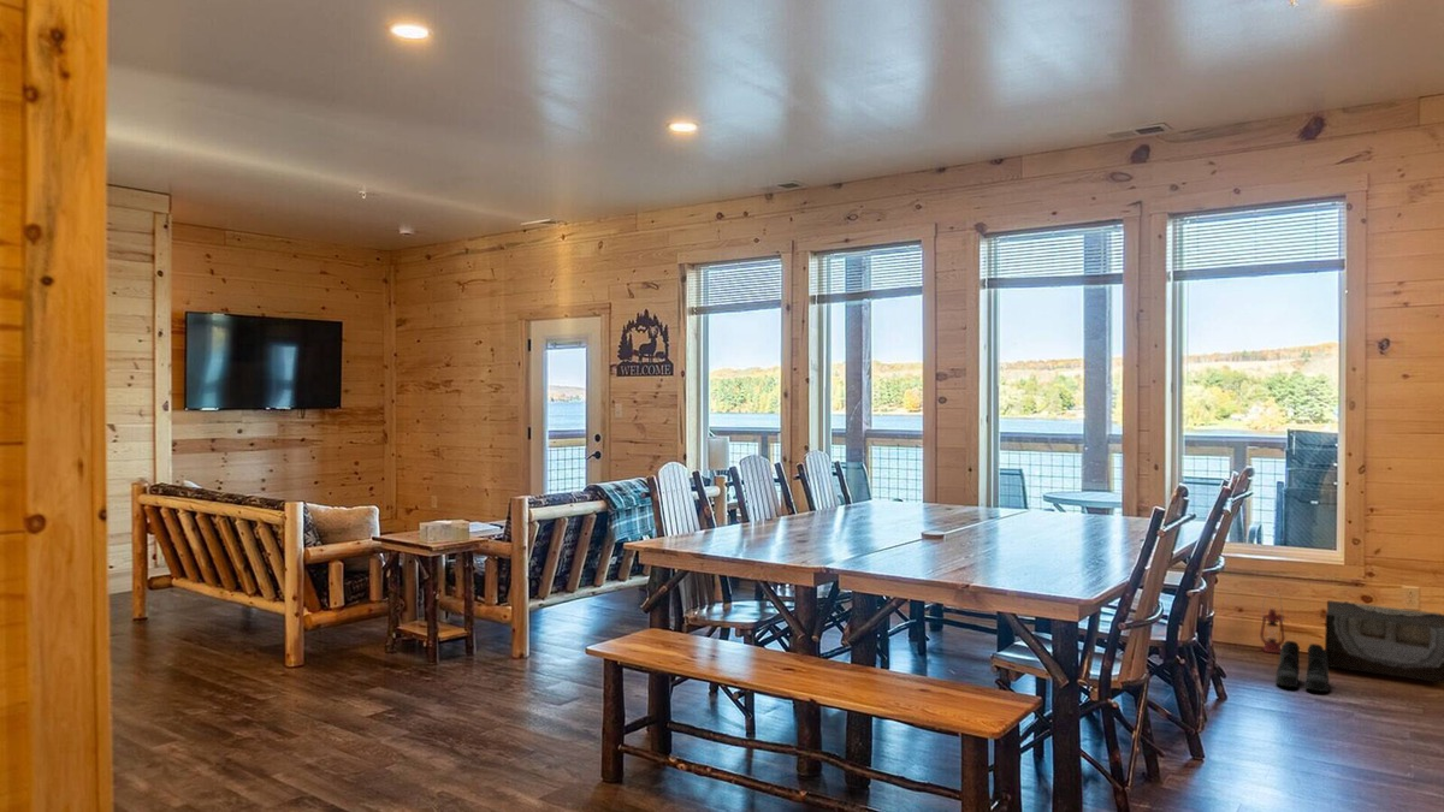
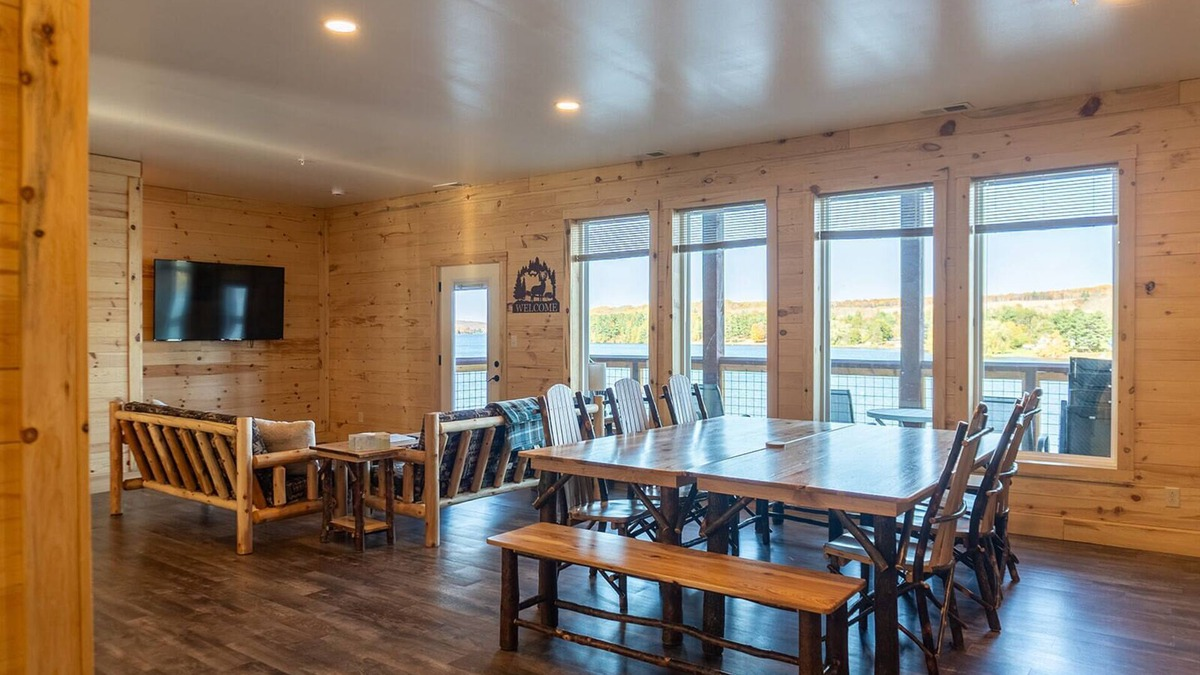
- storage bin (1390, 639)
- boots (1298, 666)
- lantern (1272, 621)
